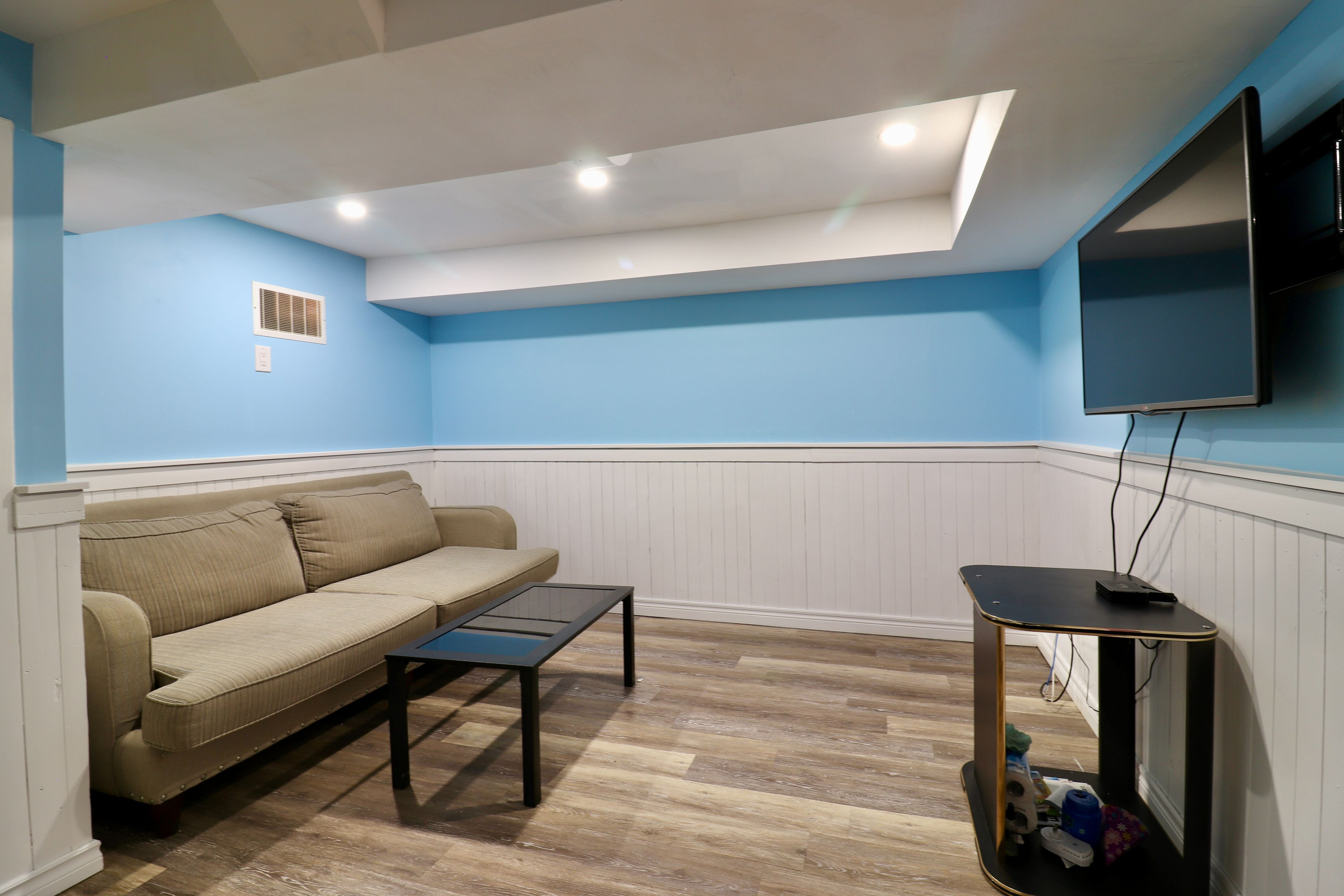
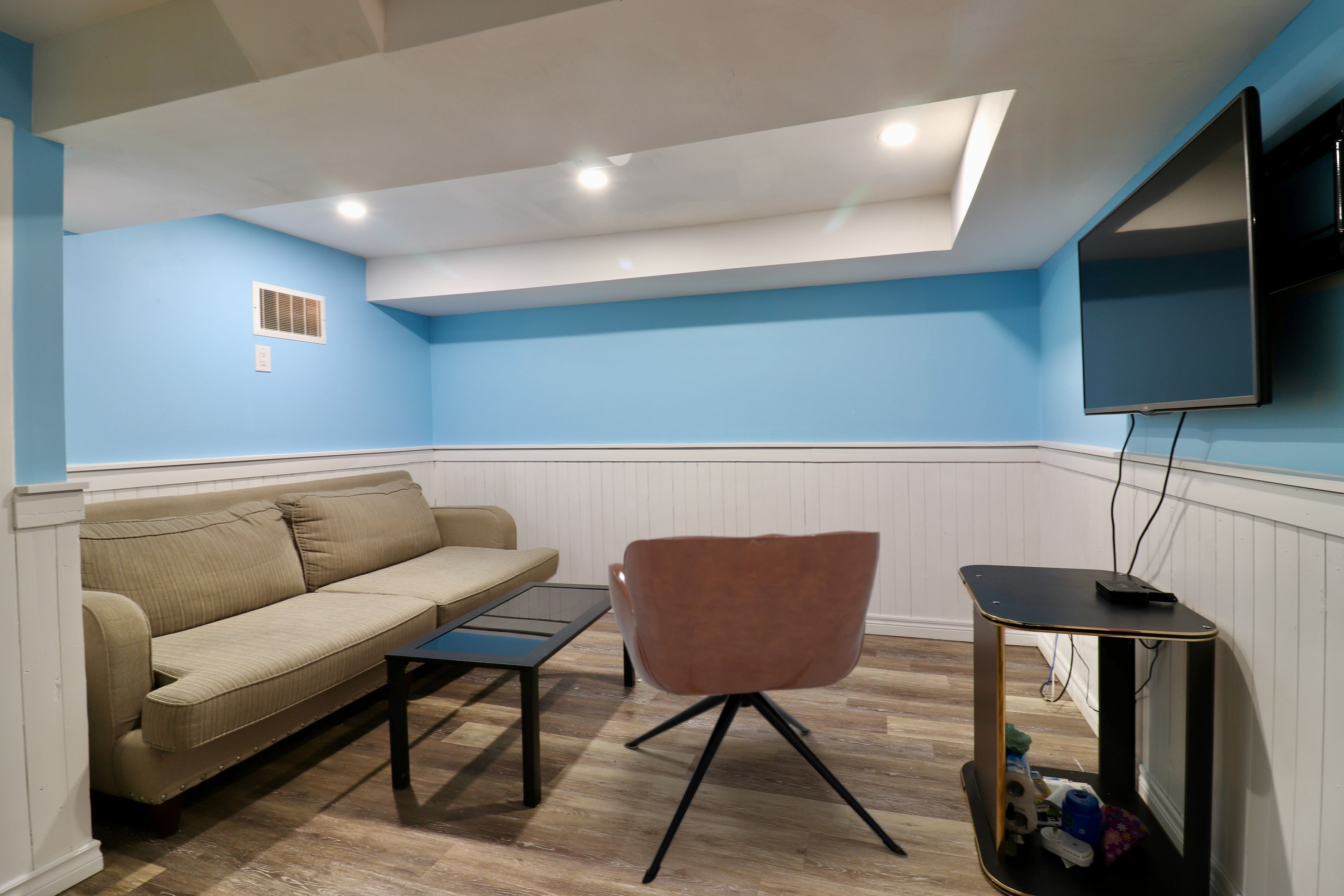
+ armchair (741, 653)
